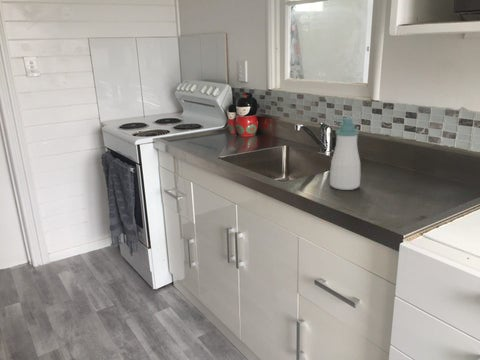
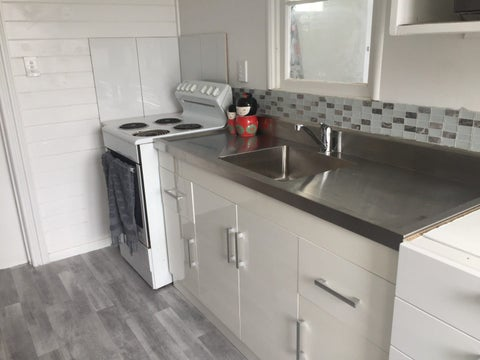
- soap bottle (346, 153)
